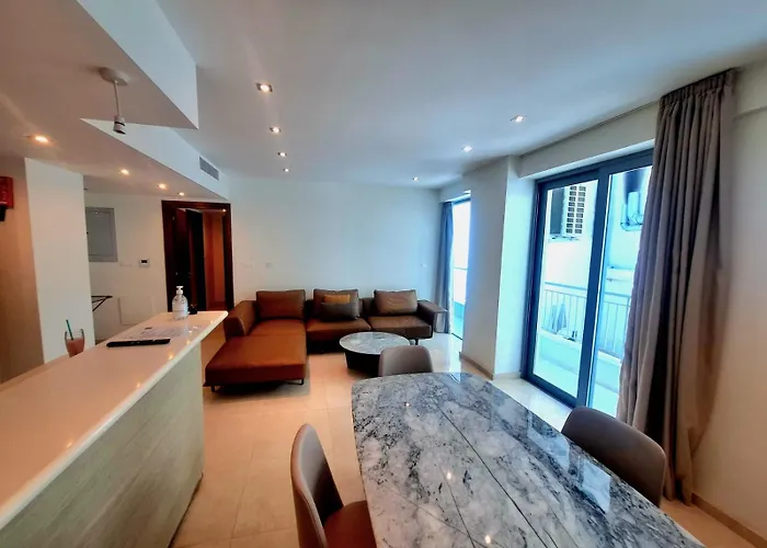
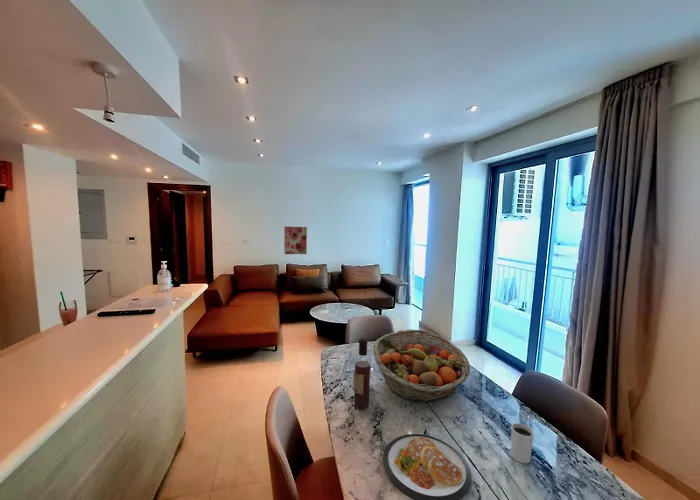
+ glass (521, 443)
+ wall art (295, 240)
+ fruit basket (420, 363)
+ dish (425, 462)
+ wine bottle (362, 373)
